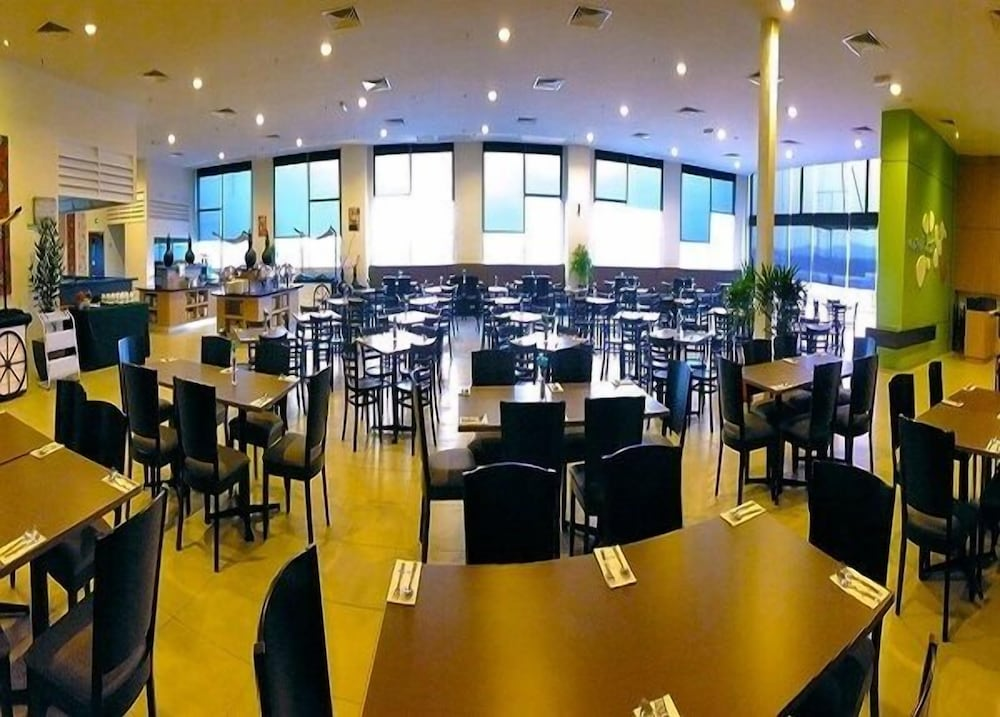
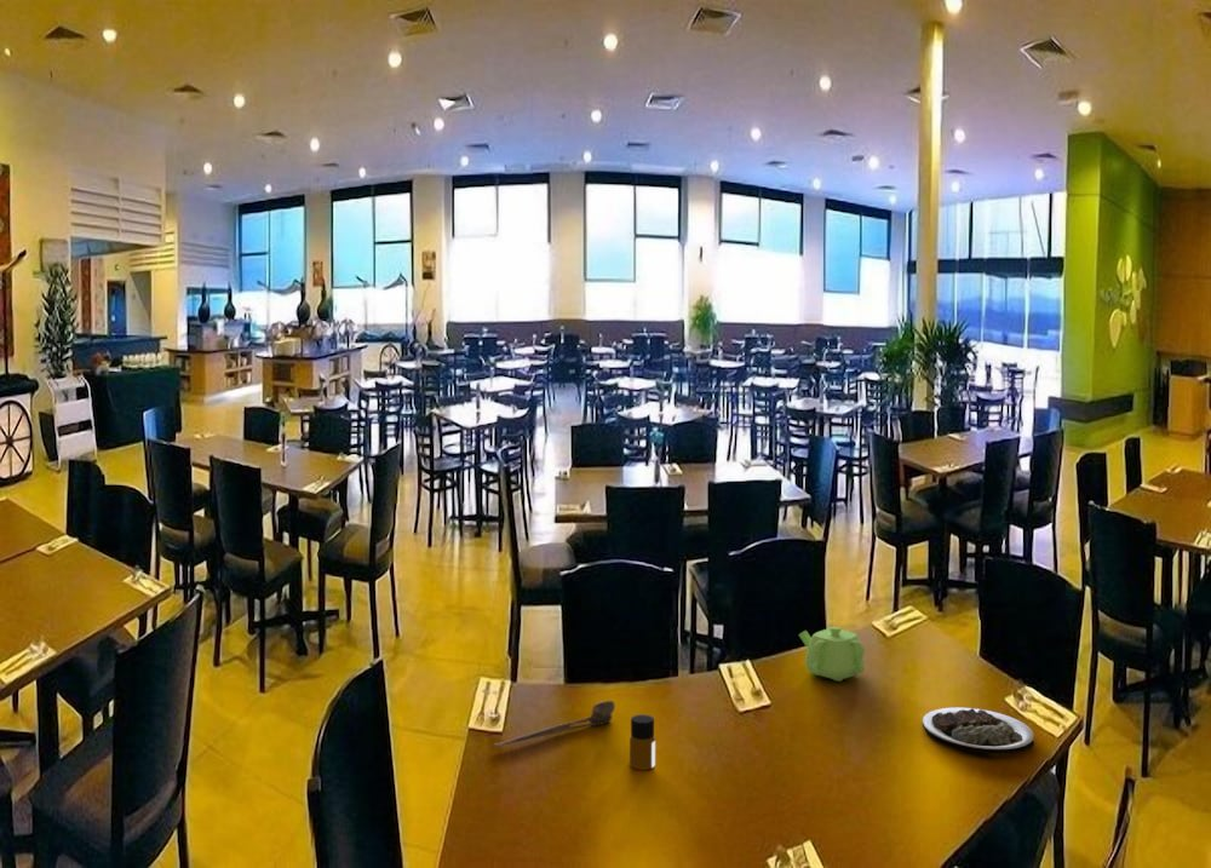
+ spoon (557, 725)
+ plate (976, 726)
+ teapot (830, 649)
+ bottle (642, 741)
